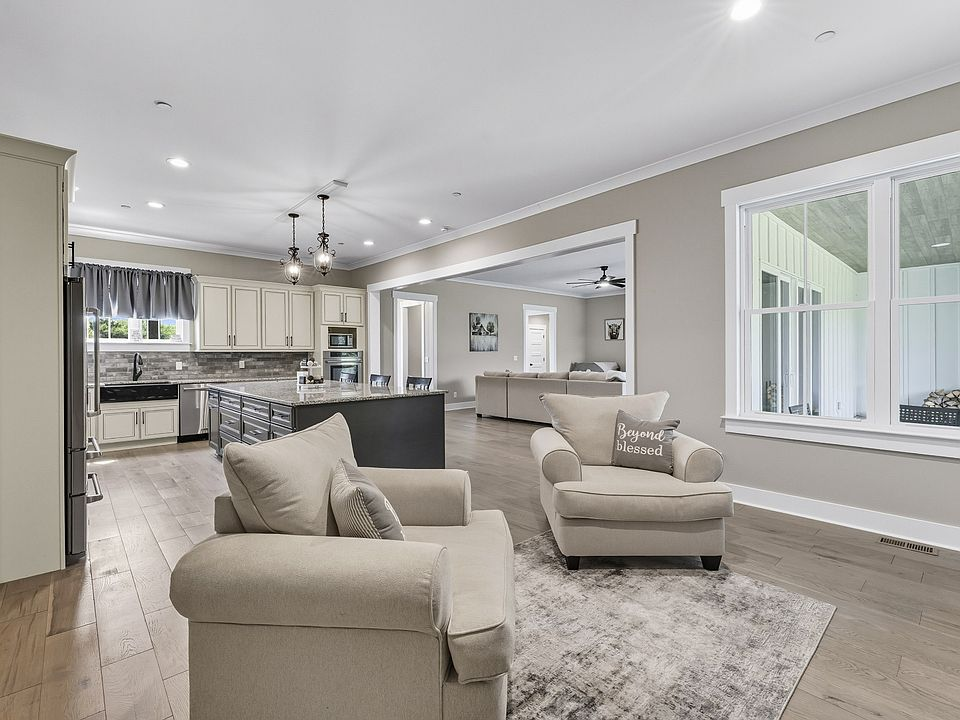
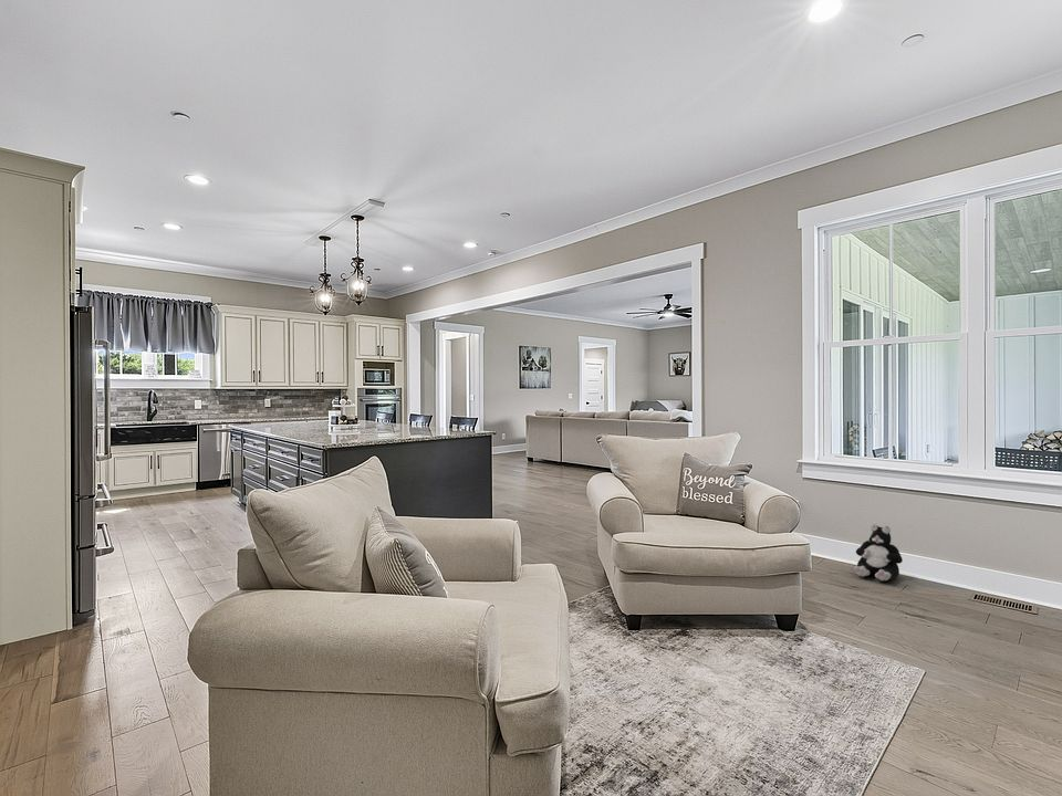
+ plush toy (876, 551)
